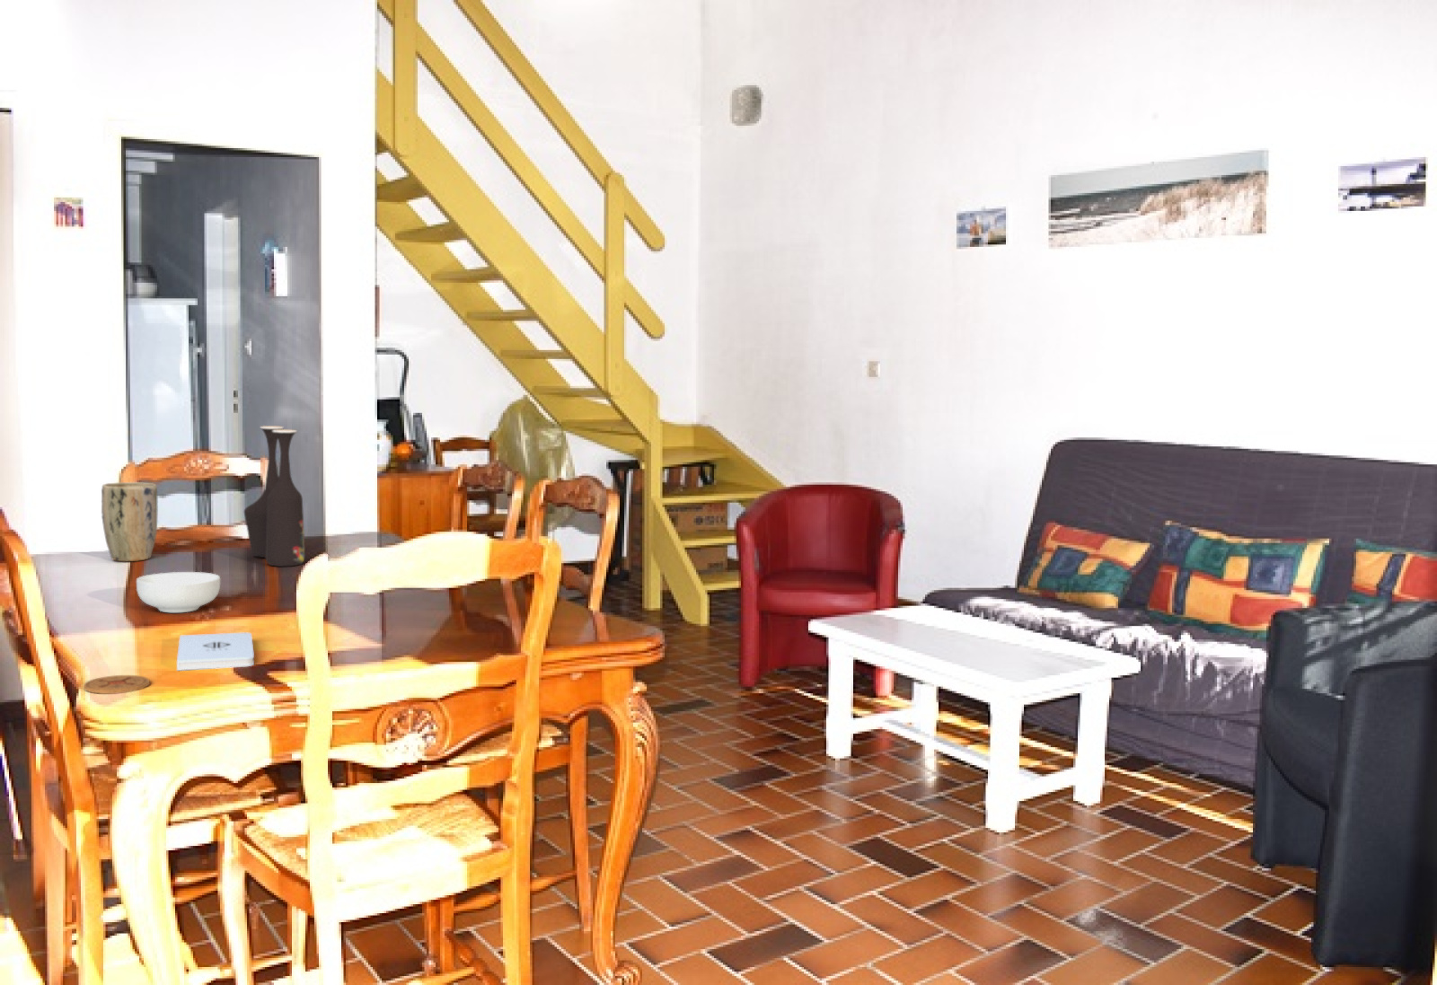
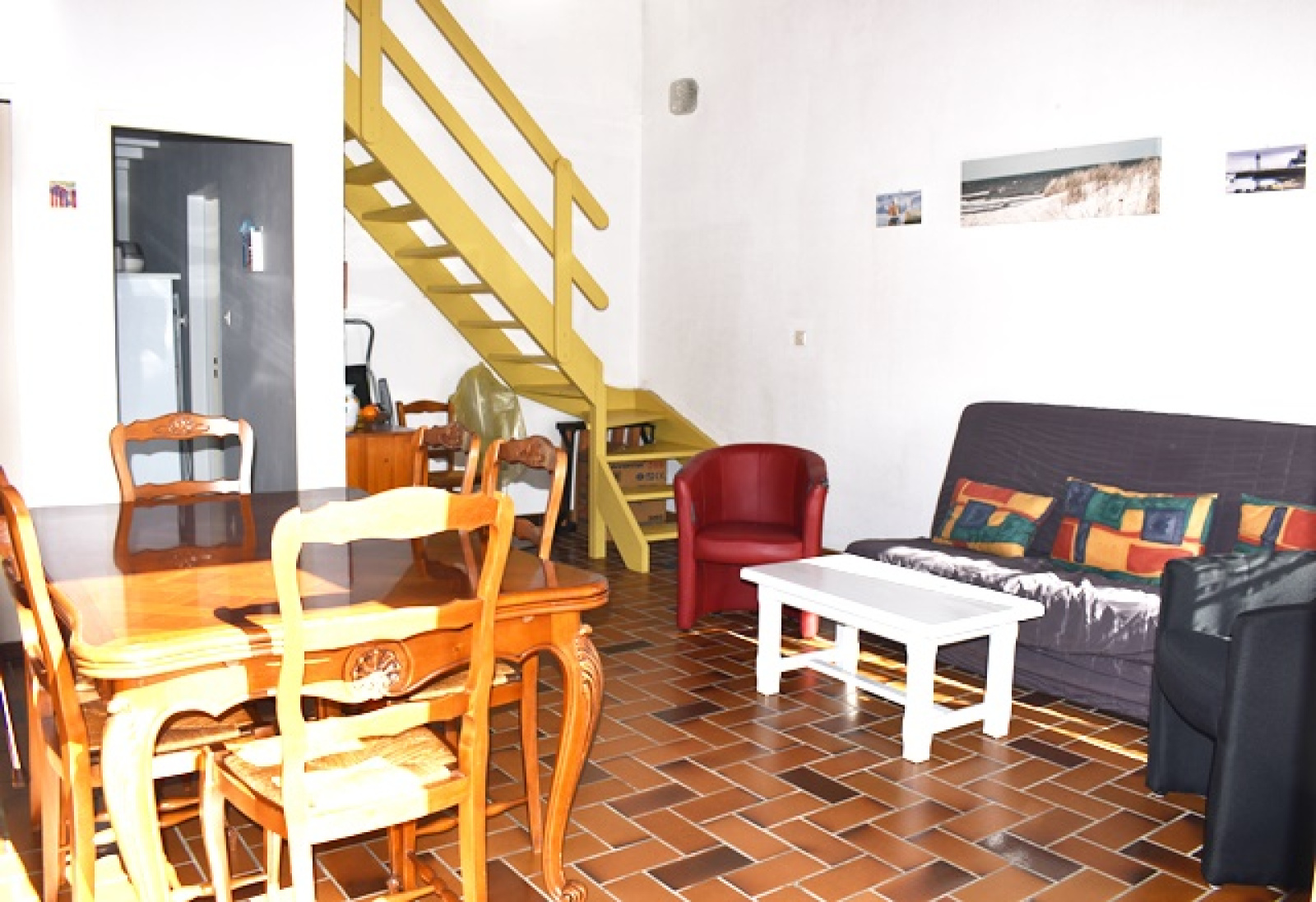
- vase (277, 492)
- plant pot (129, 522)
- notepad (215, 650)
- coaster (117, 685)
- cereal bowl (179, 593)
